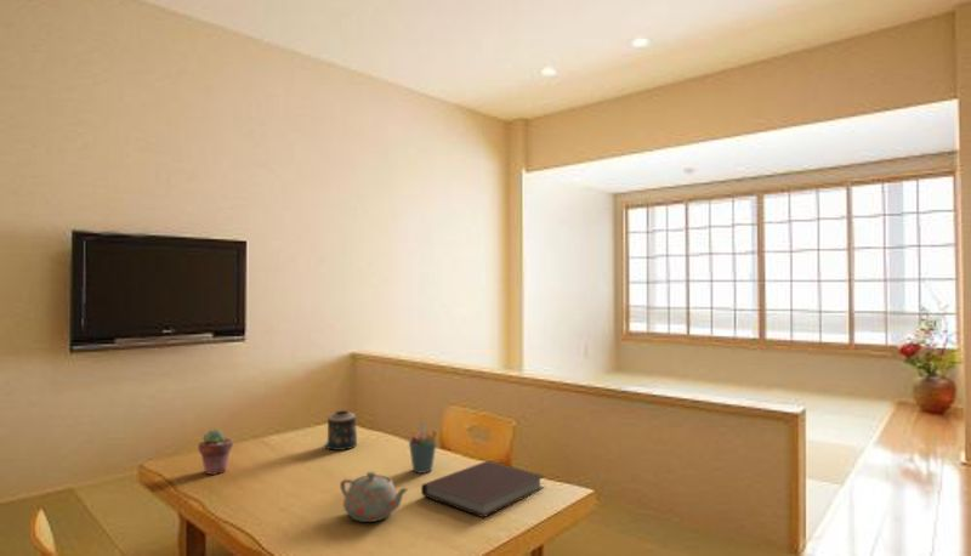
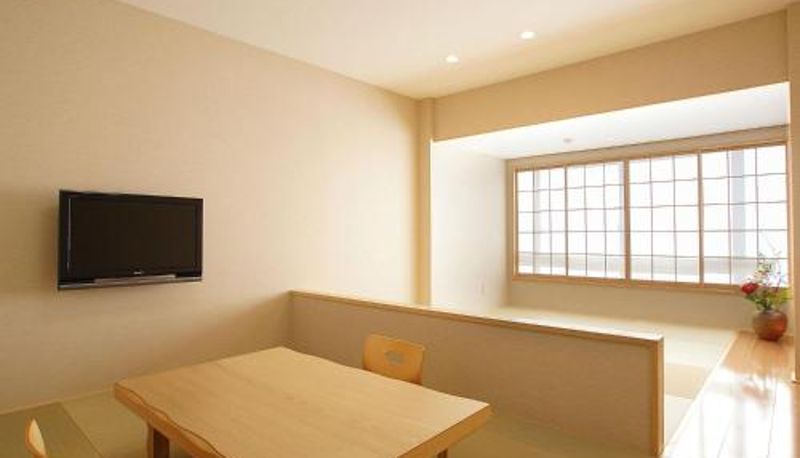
- candle (339, 427)
- notebook (484, 484)
- teapot (373, 494)
- potted succulent (215, 449)
- pen holder (422, 448)
